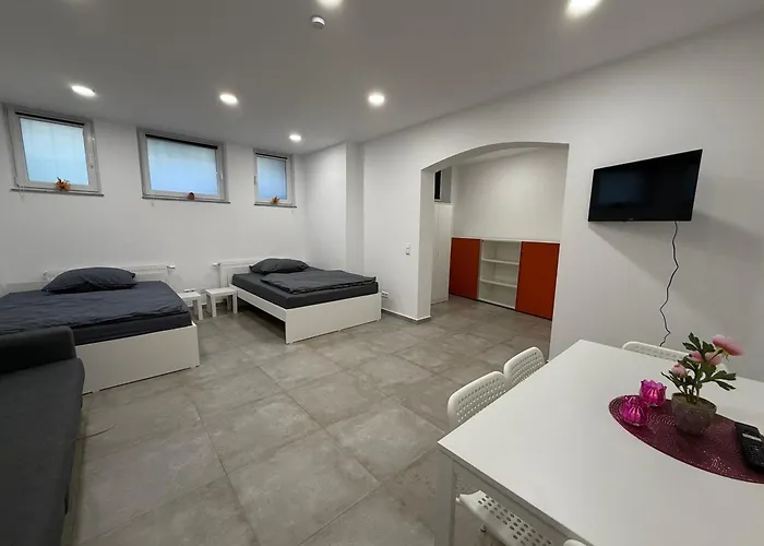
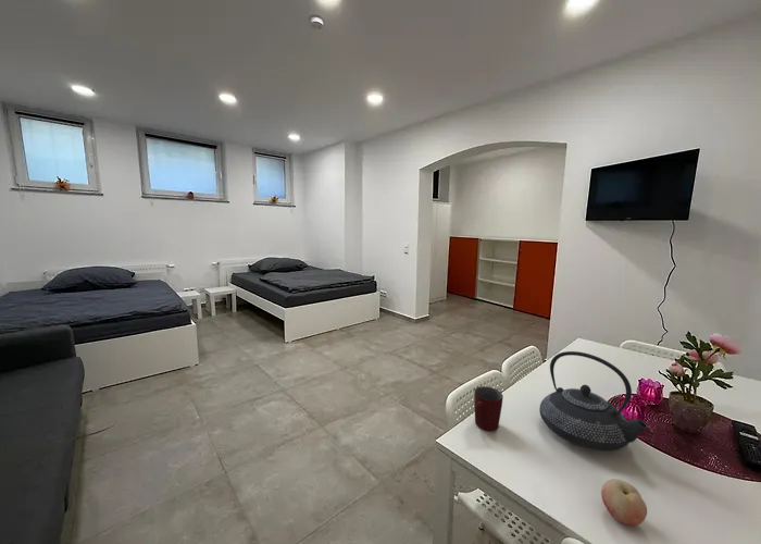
+ mug (485, 410)
+ teapot (590, 396)
+ fruit (623, 500)
